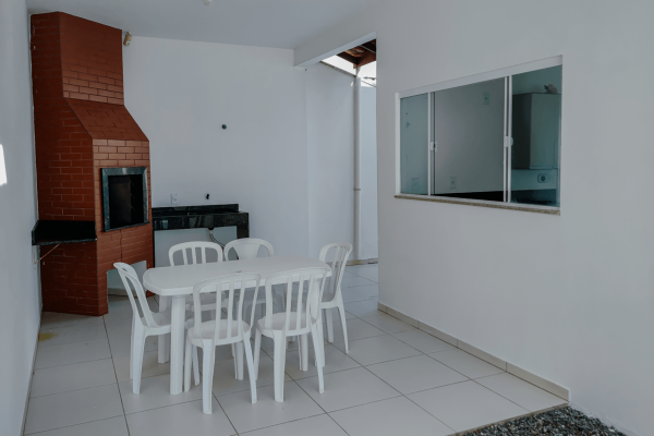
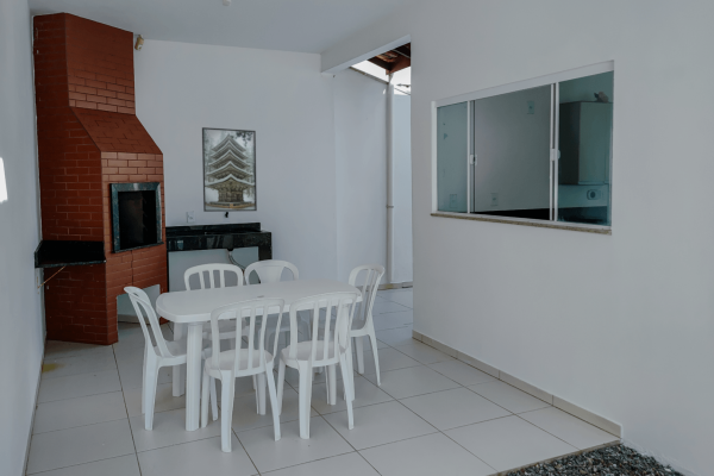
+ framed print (230, 170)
